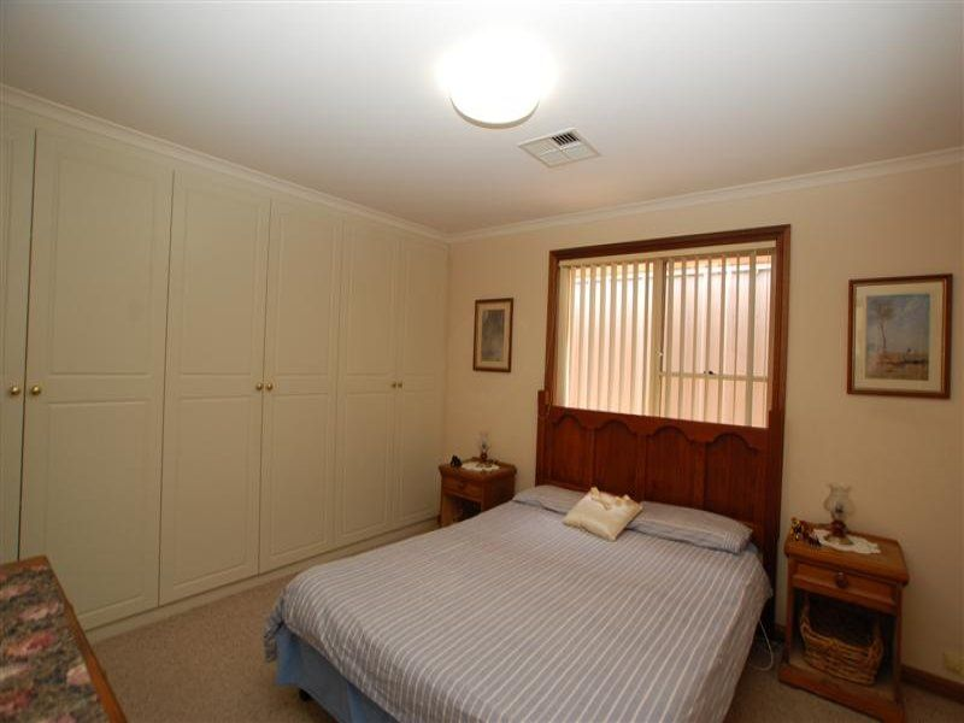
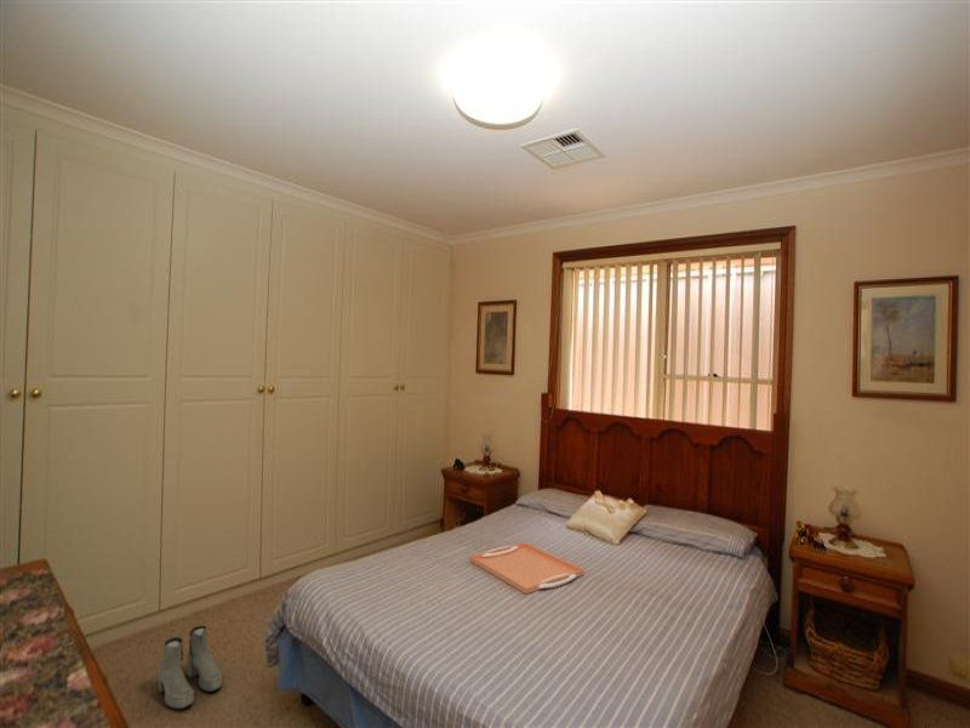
+ boots (190, 662)
+ serving tray (525, 564)
